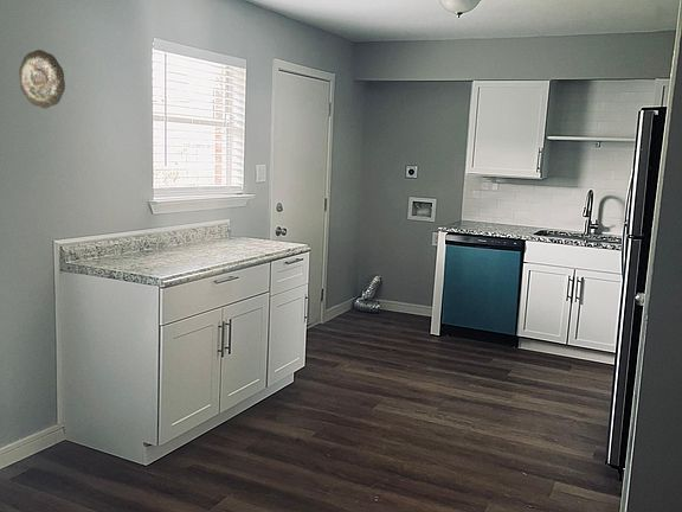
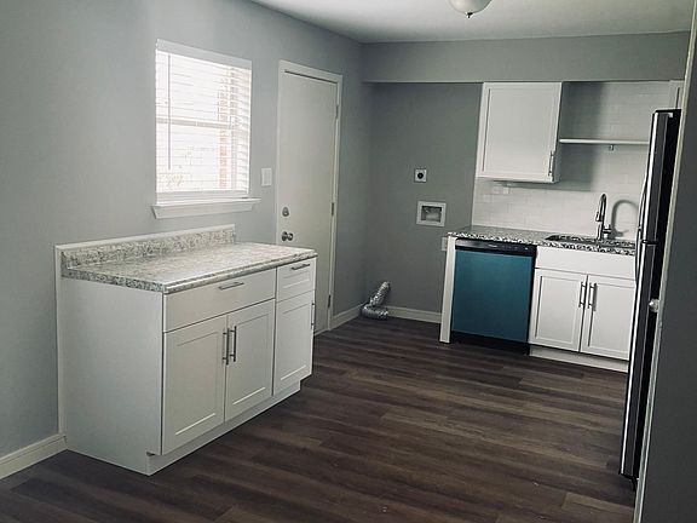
- decorative plate (40, 79)
